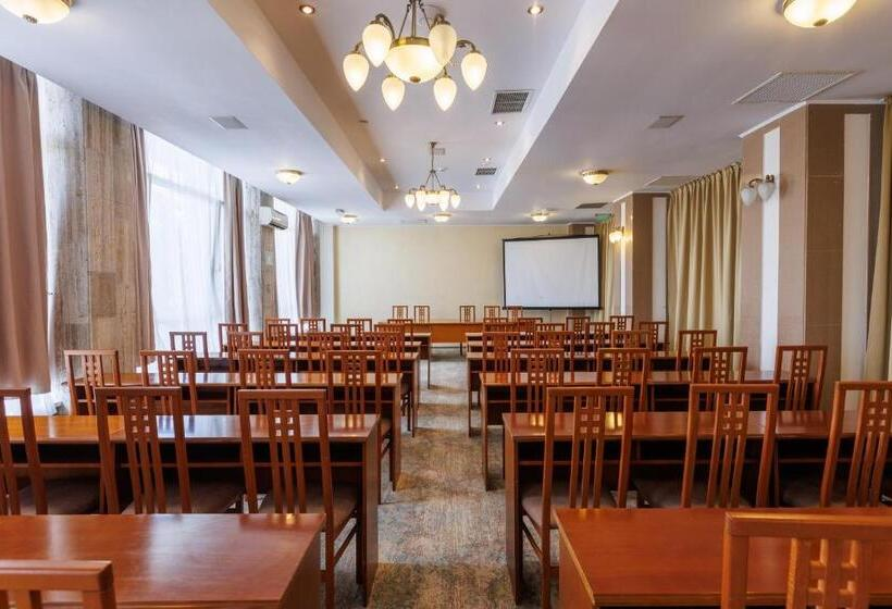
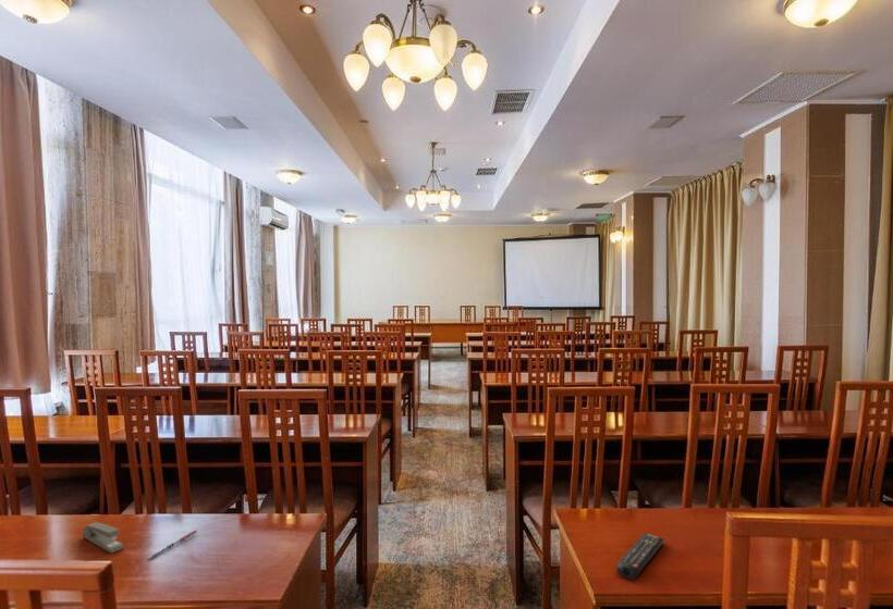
+ pen (173, 543)
+ remote control (641, 552)
+ stapler (102, 533)
